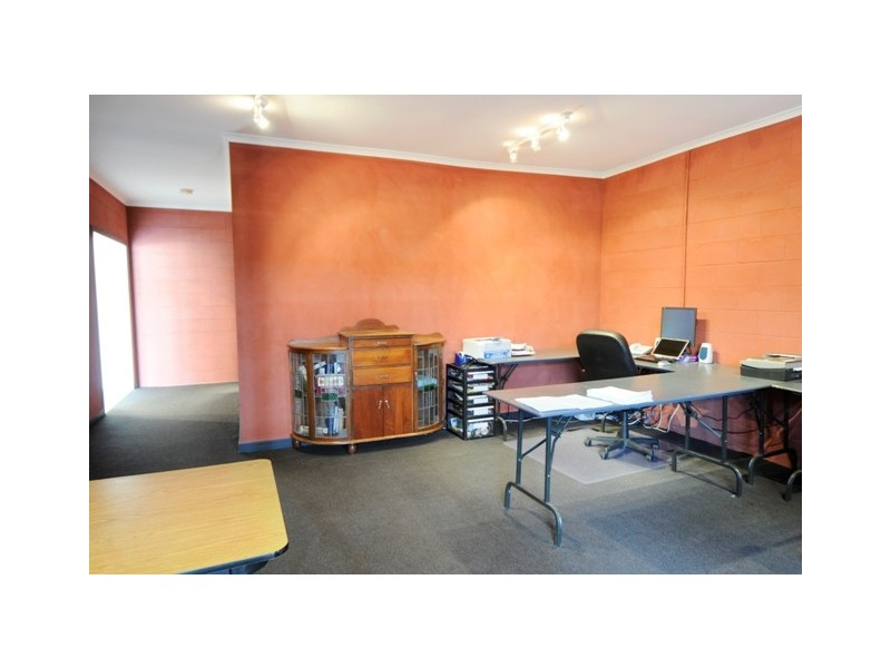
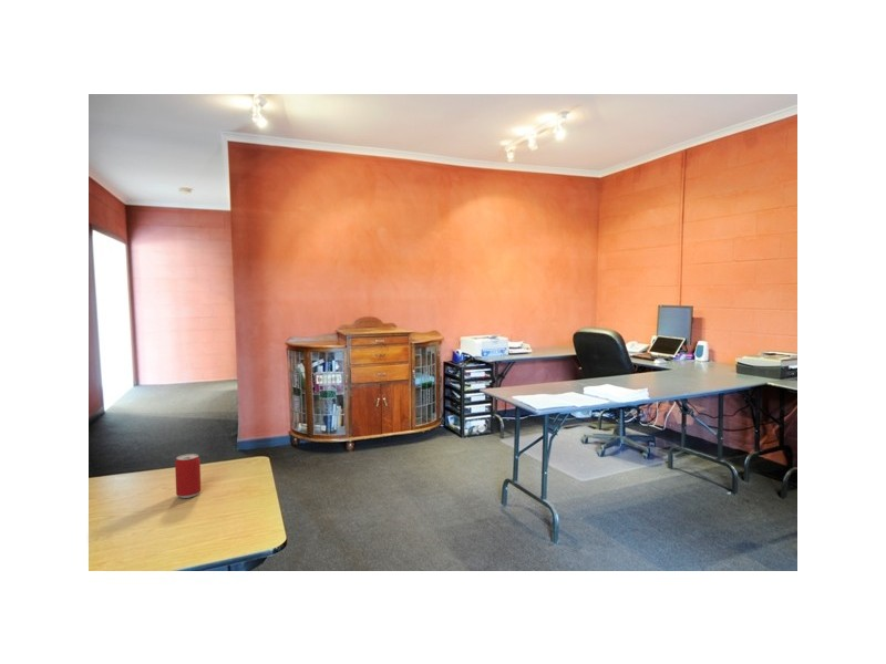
+ beer can (187, 475)
